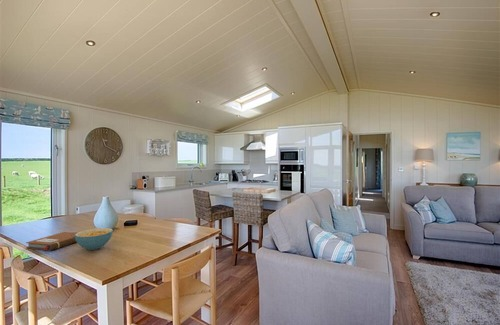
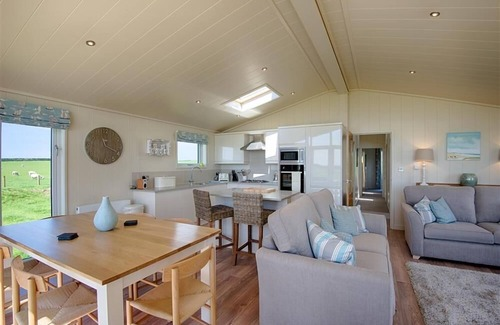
- notebook (57, 240)
- cereal bowl (94, 240)
